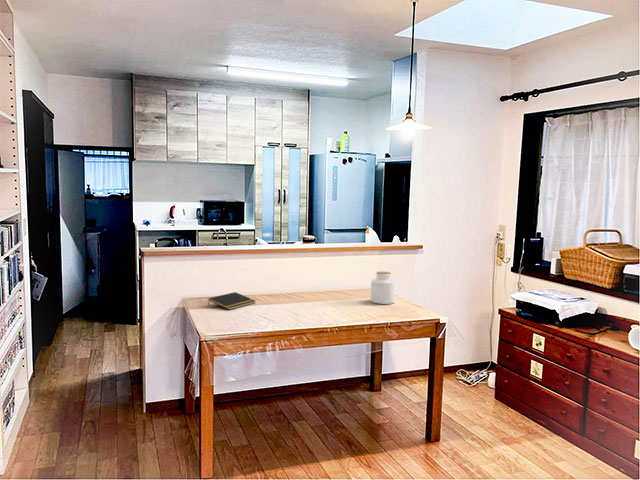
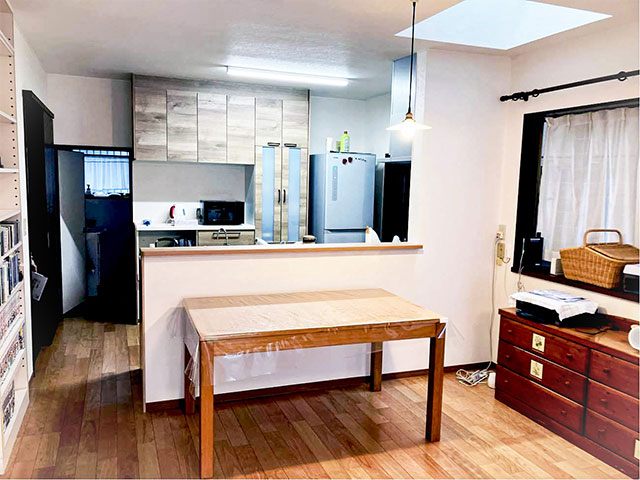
- jar (384, 287)
- notepad (232, 300)
